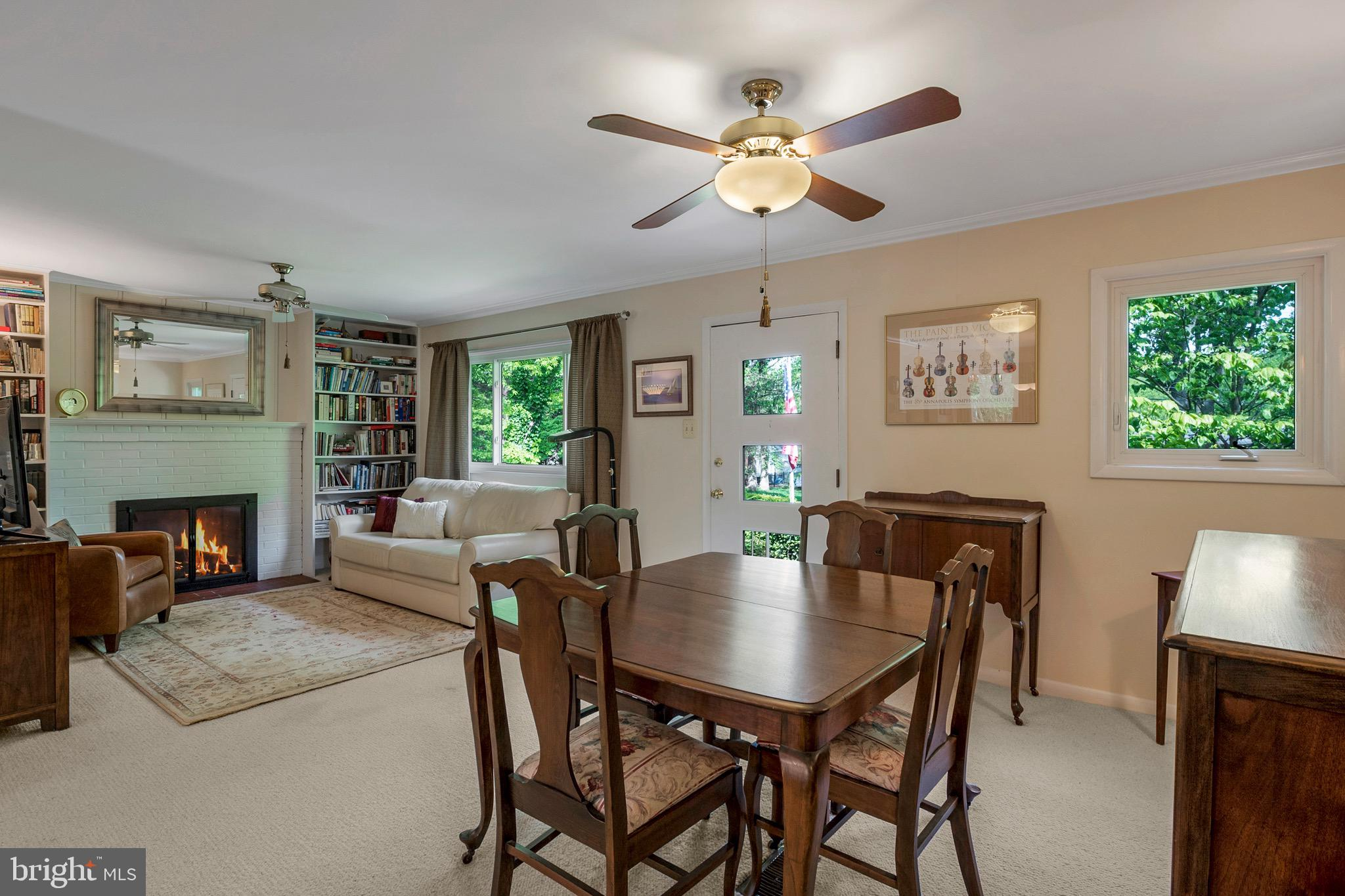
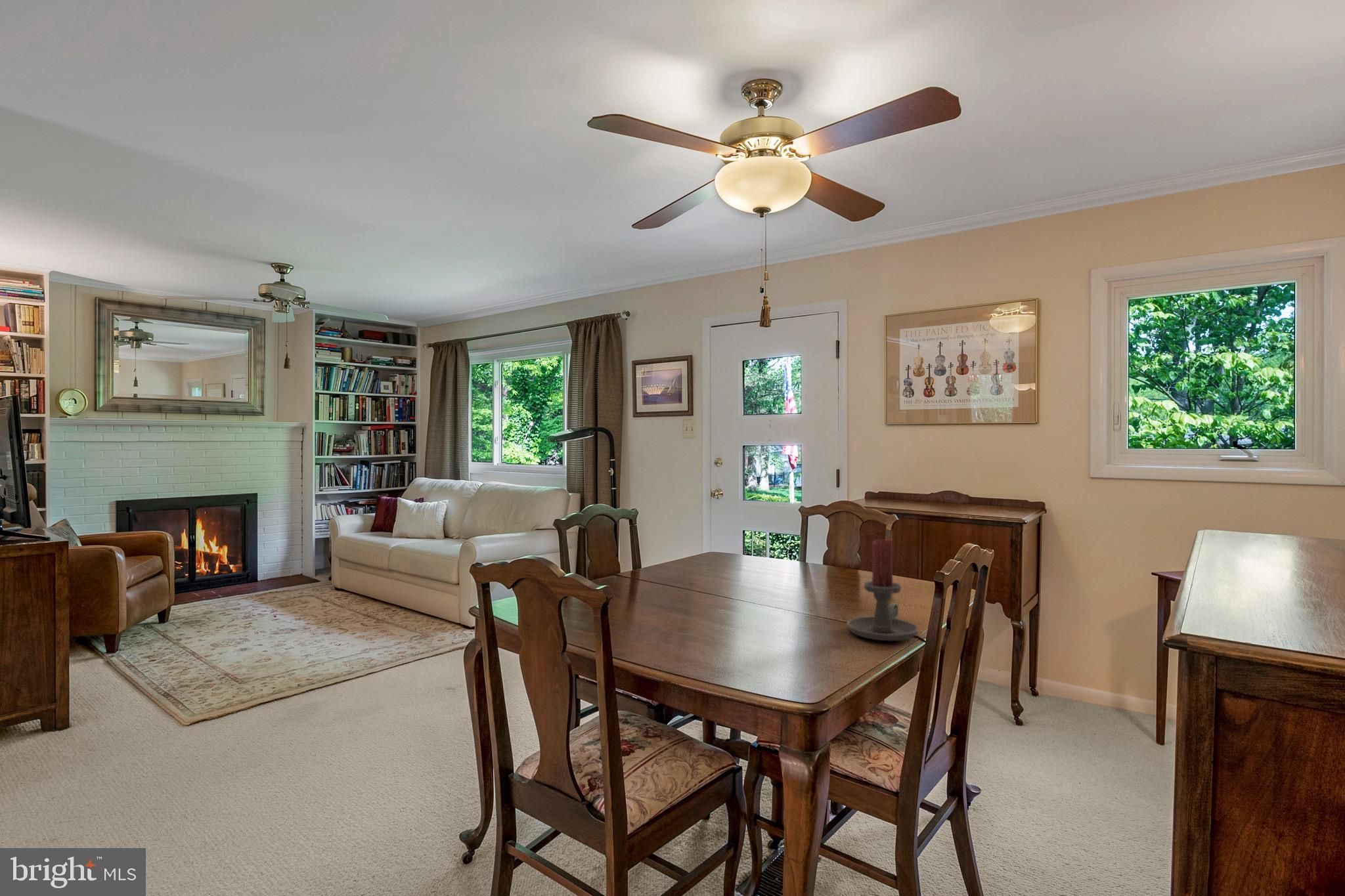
+ candle holder (885, 584)
